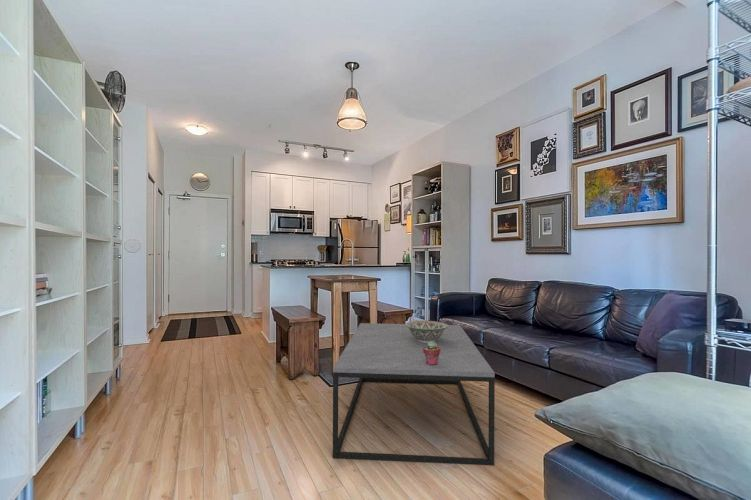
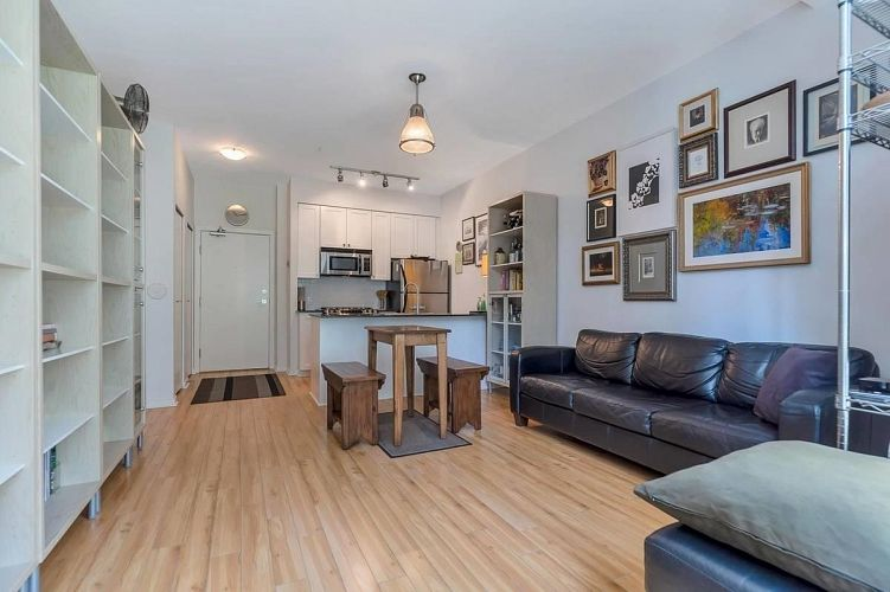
- potted succulent (431, 351)
- decorative bowl (426, 332)
- coffee table (410, 376)
